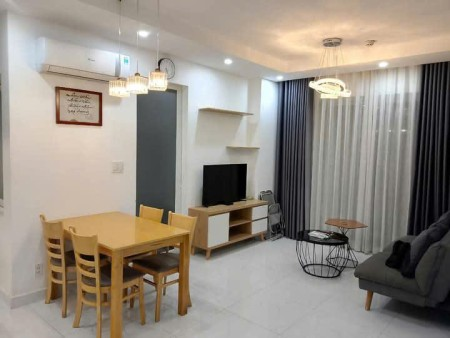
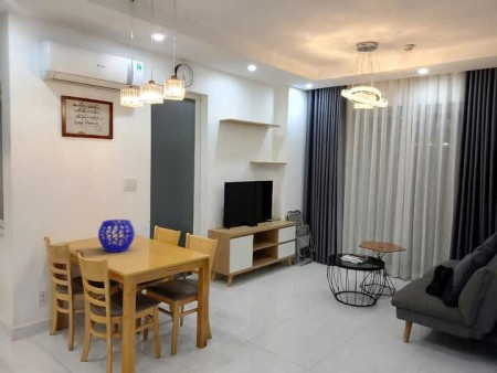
+ decorative bowl (117, 235)
